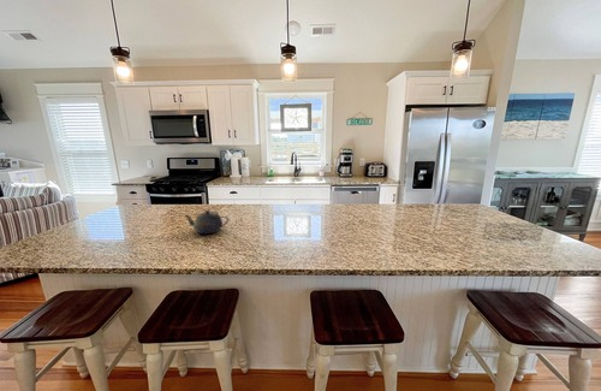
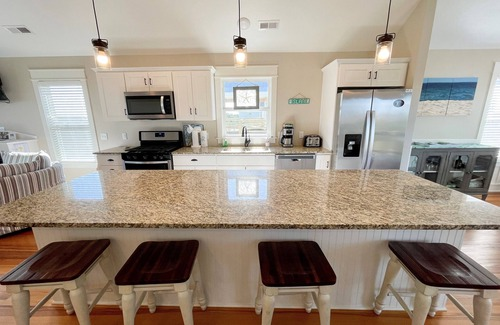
- teapot (206, 220)
